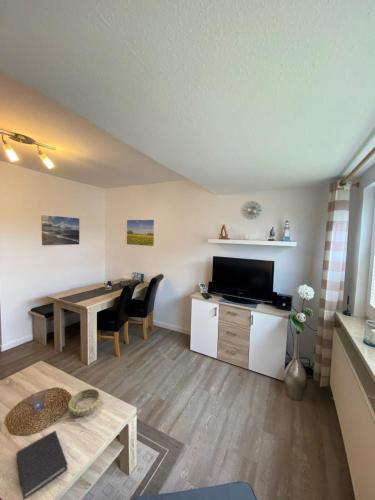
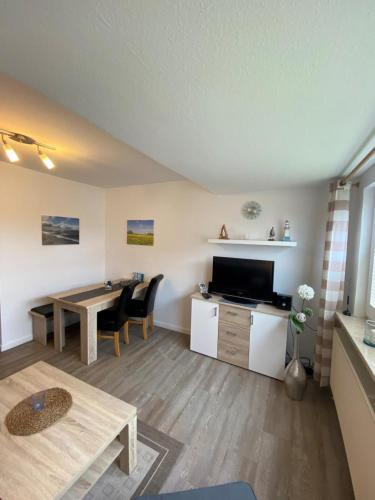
- decorative bowl (82, 397)
- diary (41, 460)
